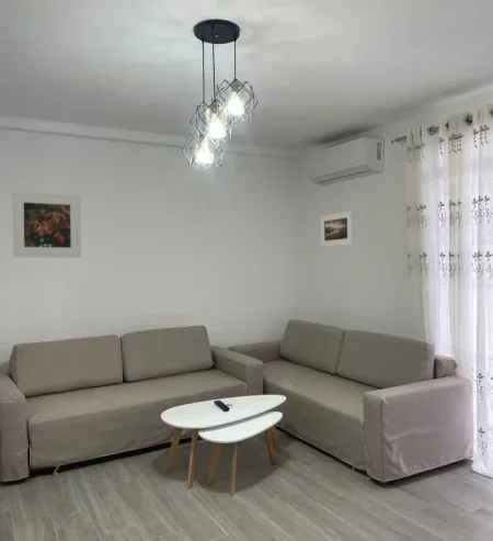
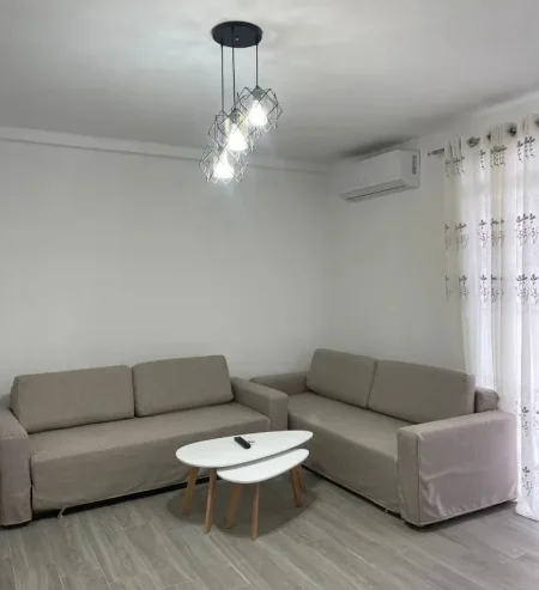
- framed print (47, 225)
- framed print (335, 229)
